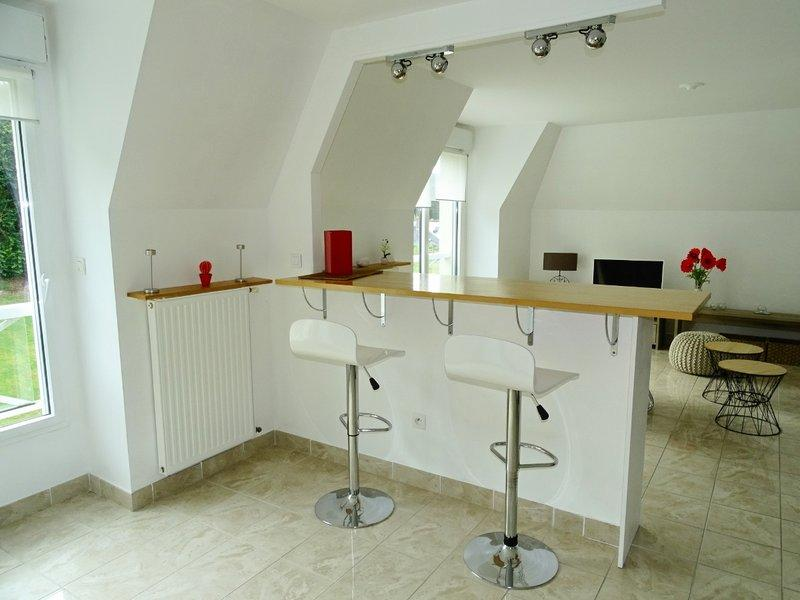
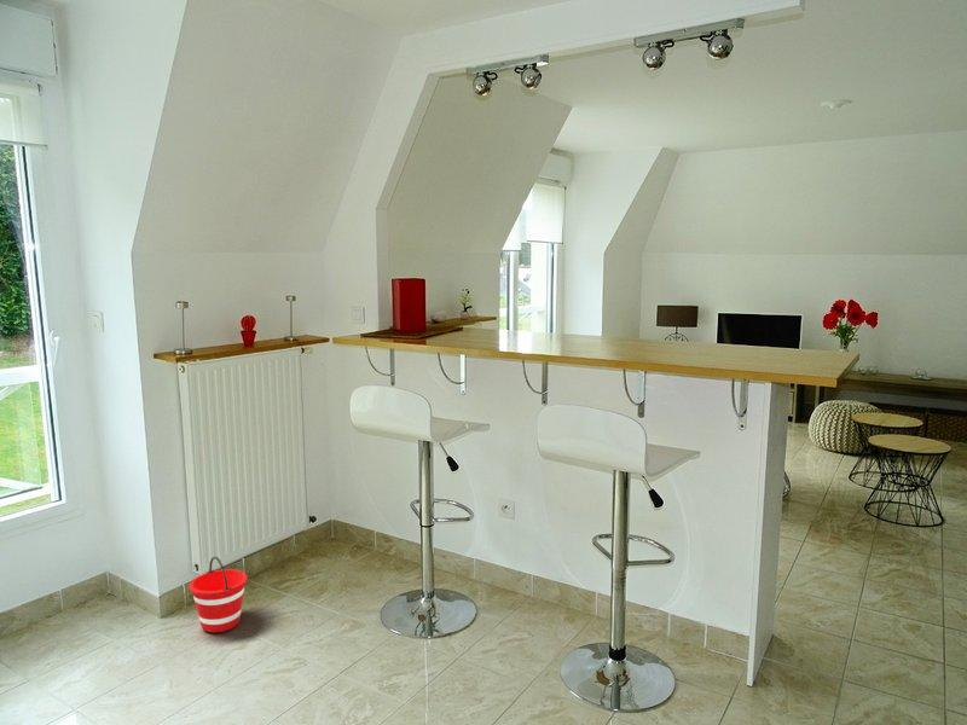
+ bucket (219, 591)
